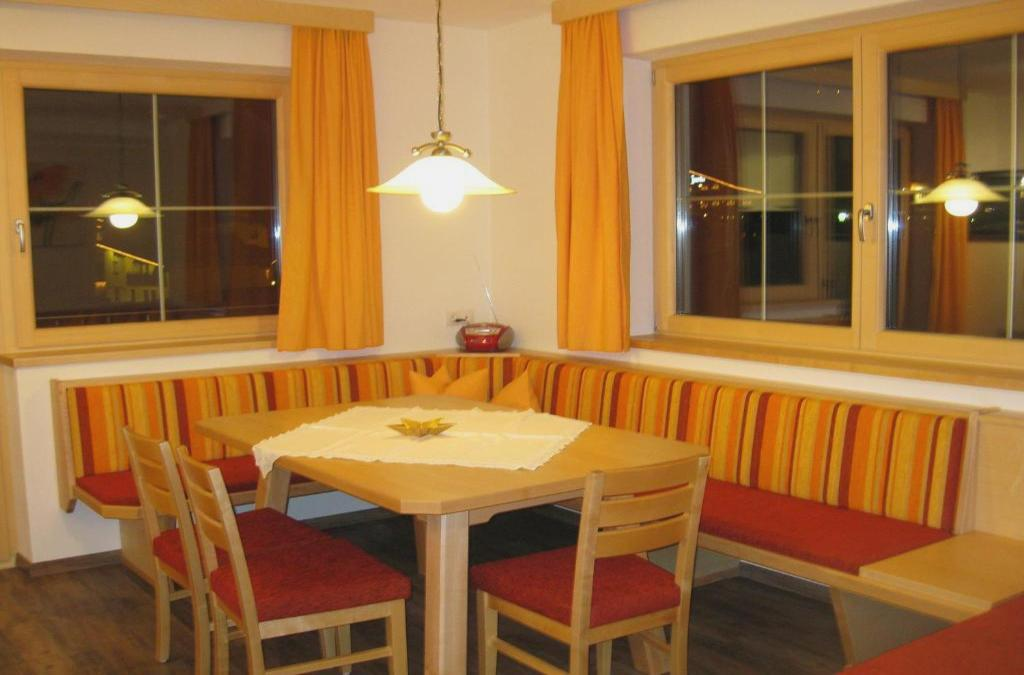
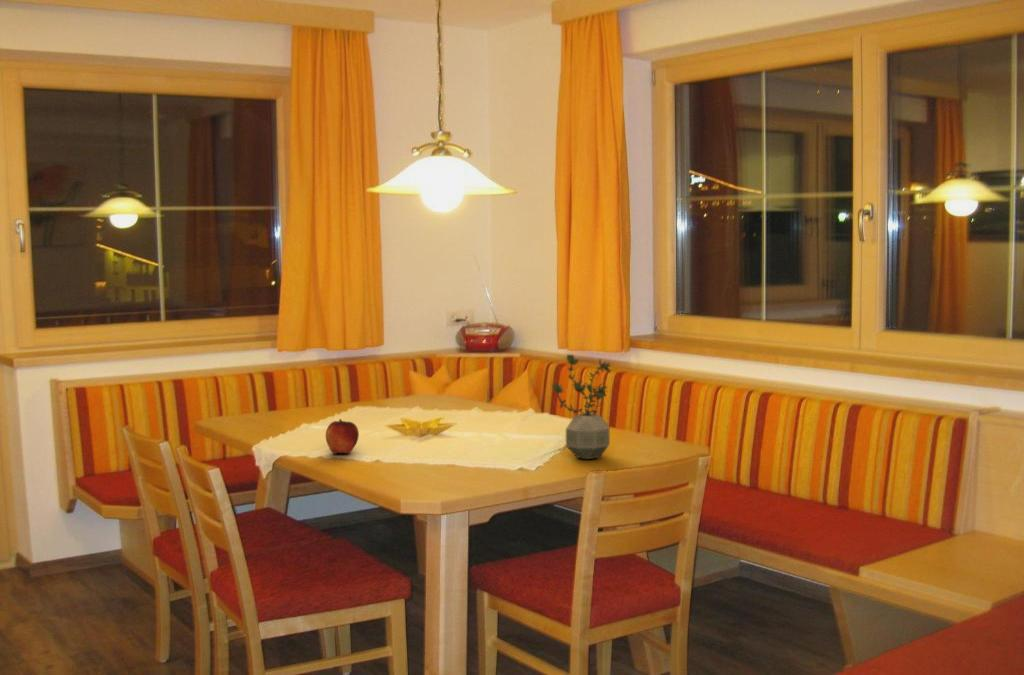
+ potted plant (584, 405)
+ fruit (342, 436)
